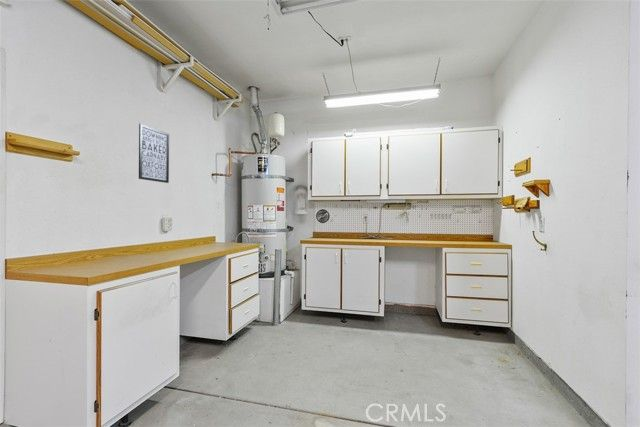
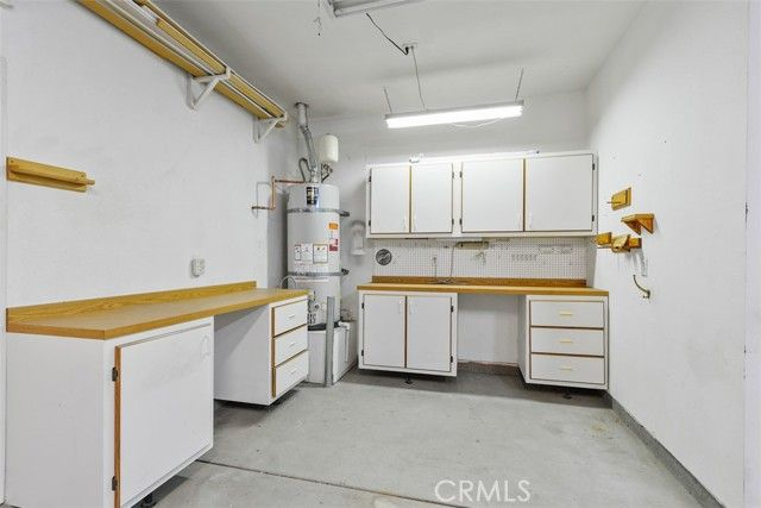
- wall art (154, 155)
